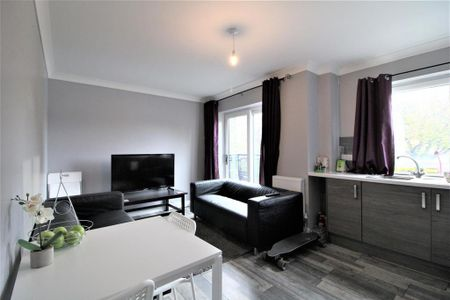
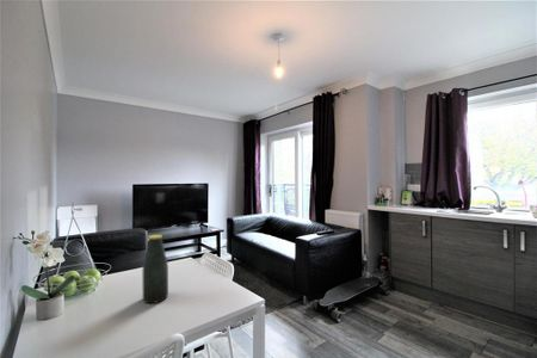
+ bottle (155, 266)
